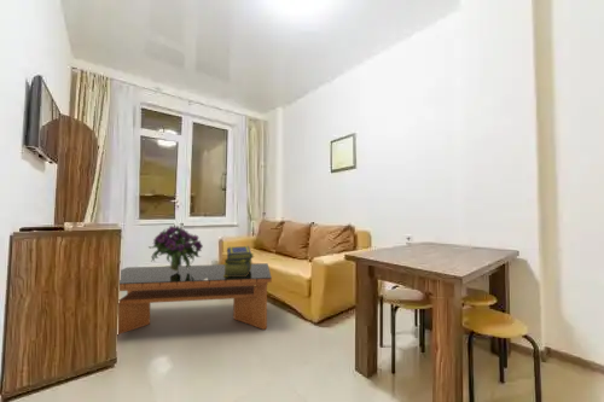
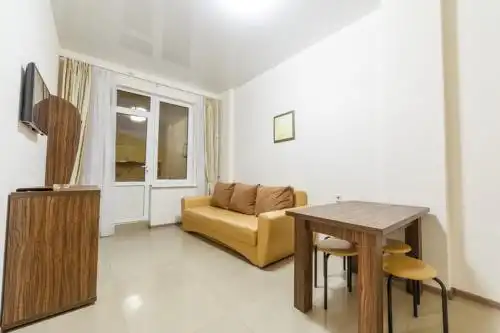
- bouquet (175, 247)
- coffee table (192, 296)
- stack of books (239, 260)
